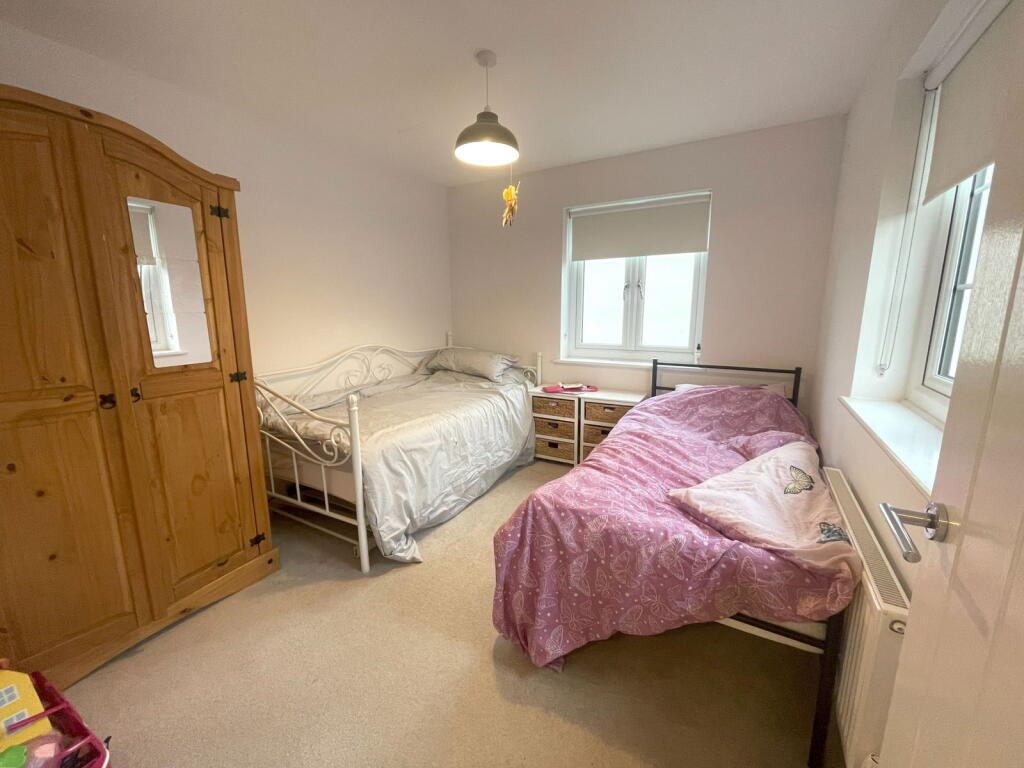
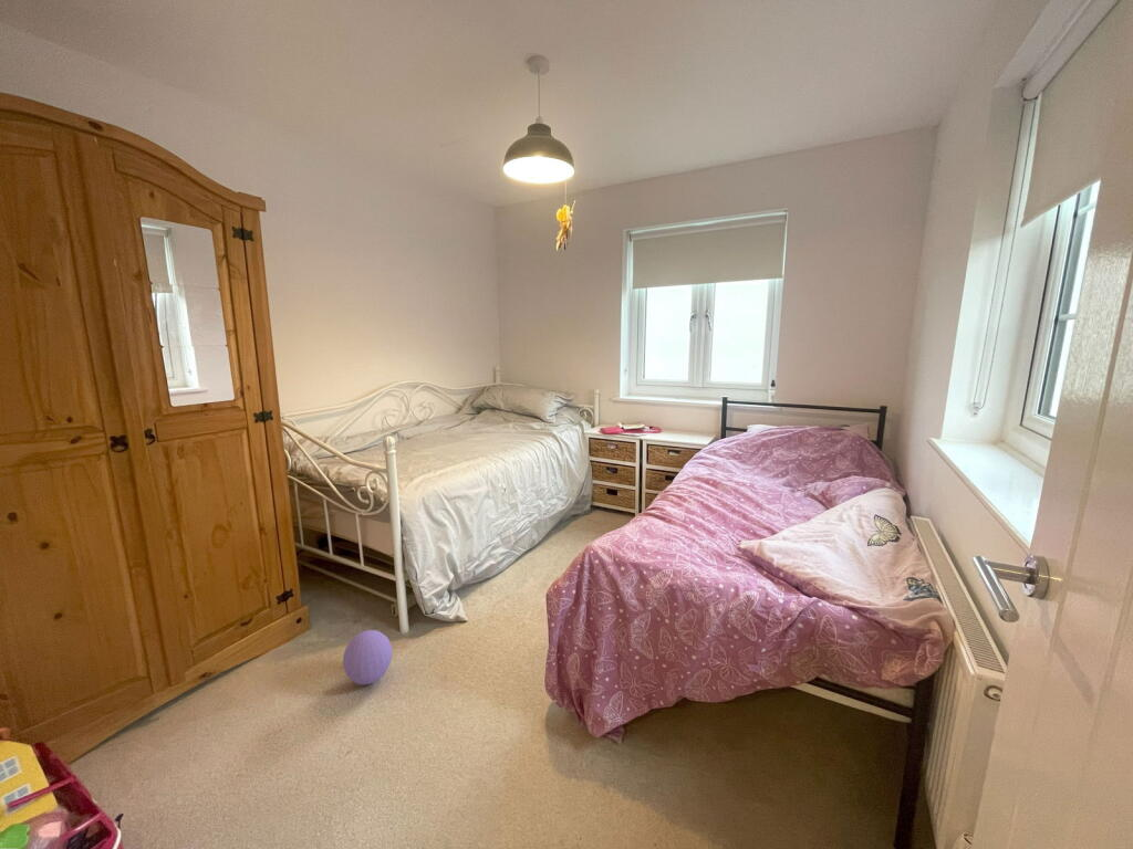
+ ball (367, 657)
